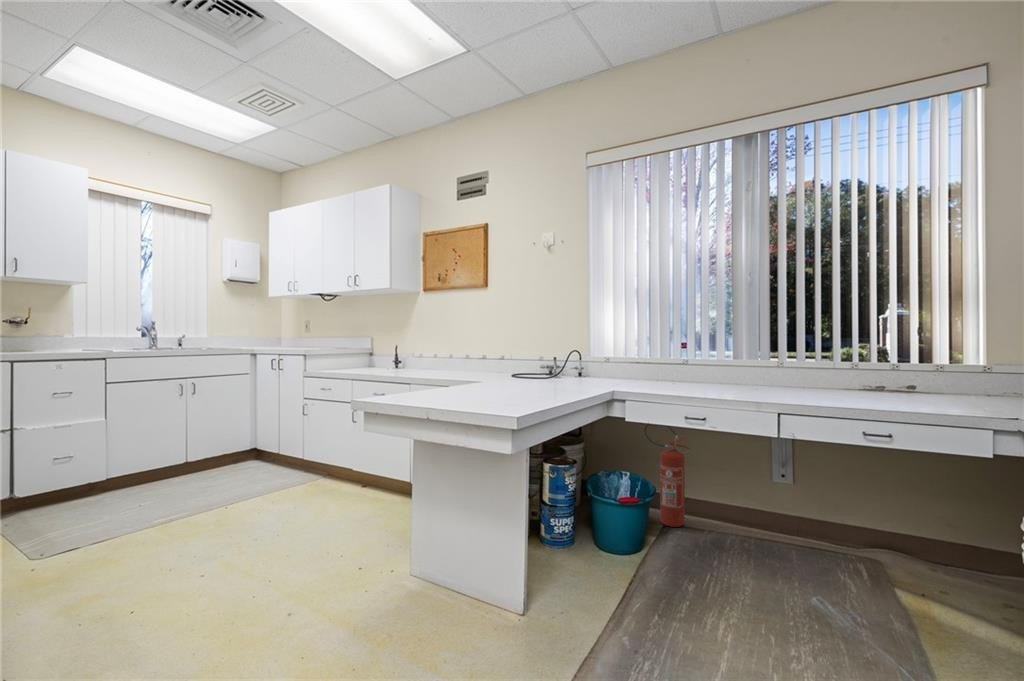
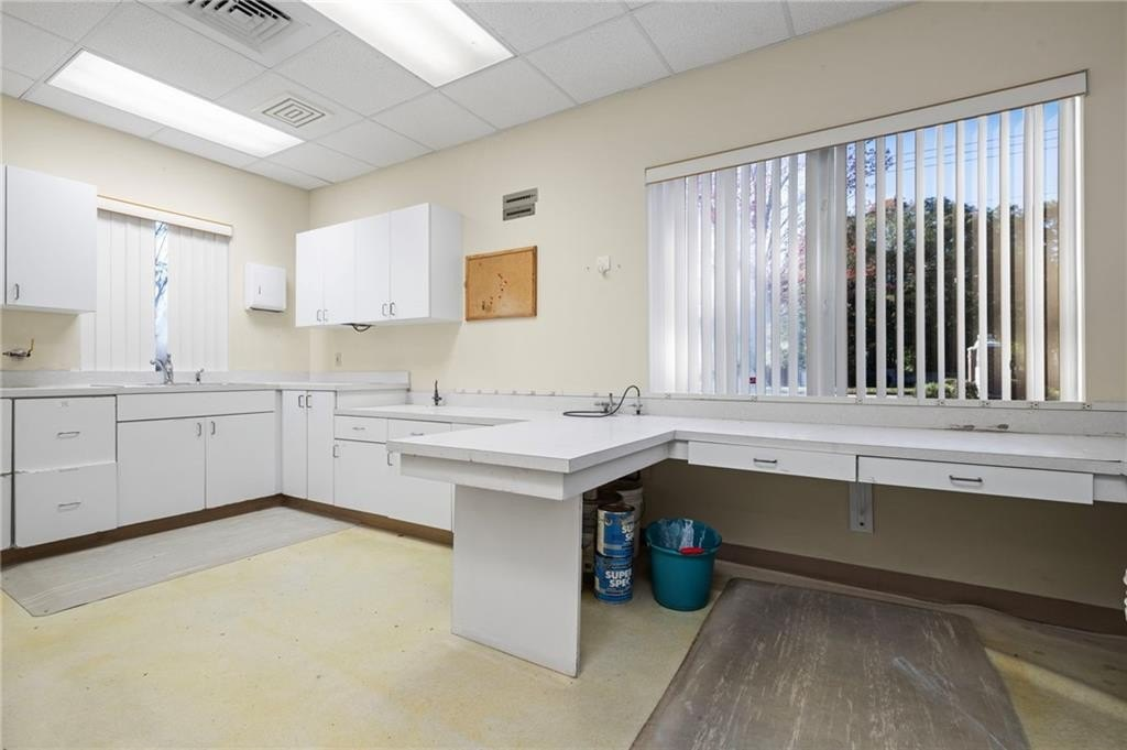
- fire extinguisher (666, 471)
